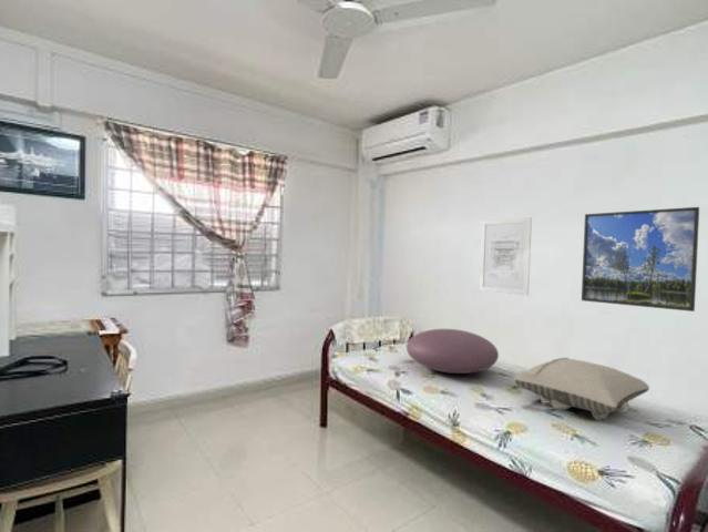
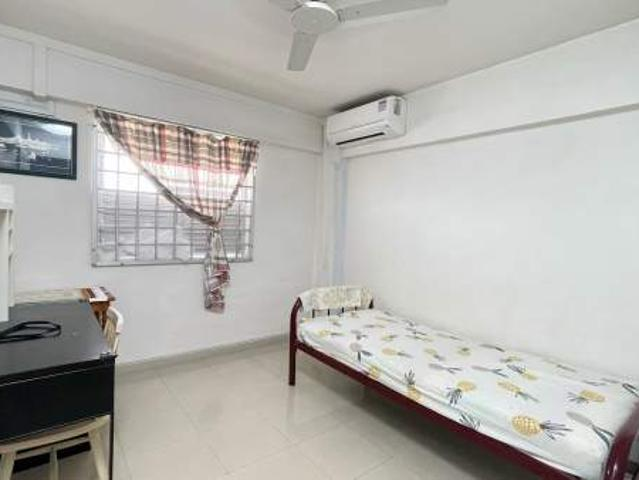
- cushion (451, 349)
- pillow (579, 385)
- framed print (634, 258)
- wall art (504, 256)
